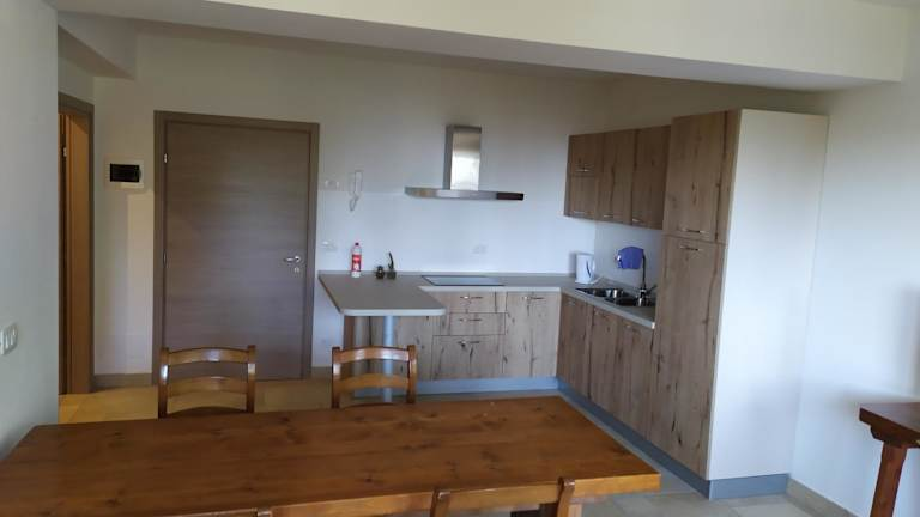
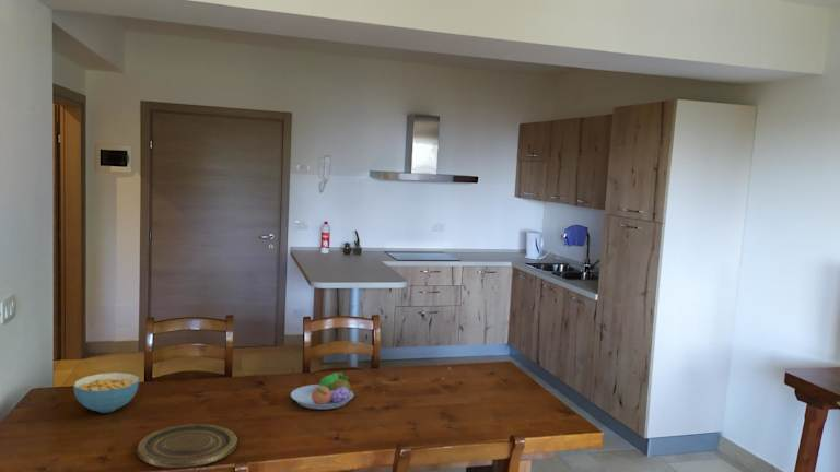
+ fruit bowl (325, 387)
+ plate (188, 444)
+ cereal bowl (106, 396)
